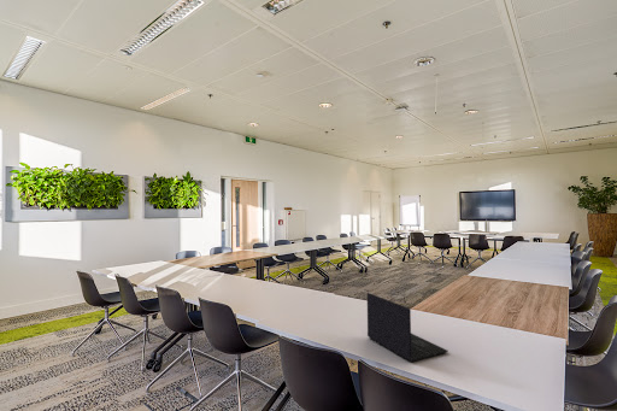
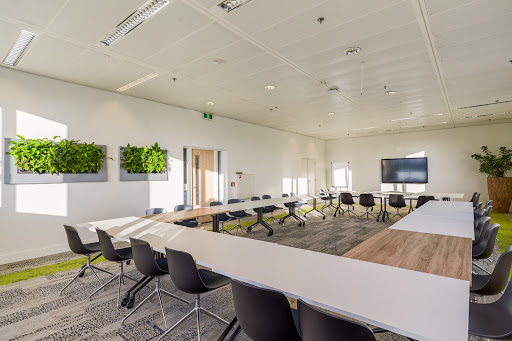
- laptop (405, 321)
